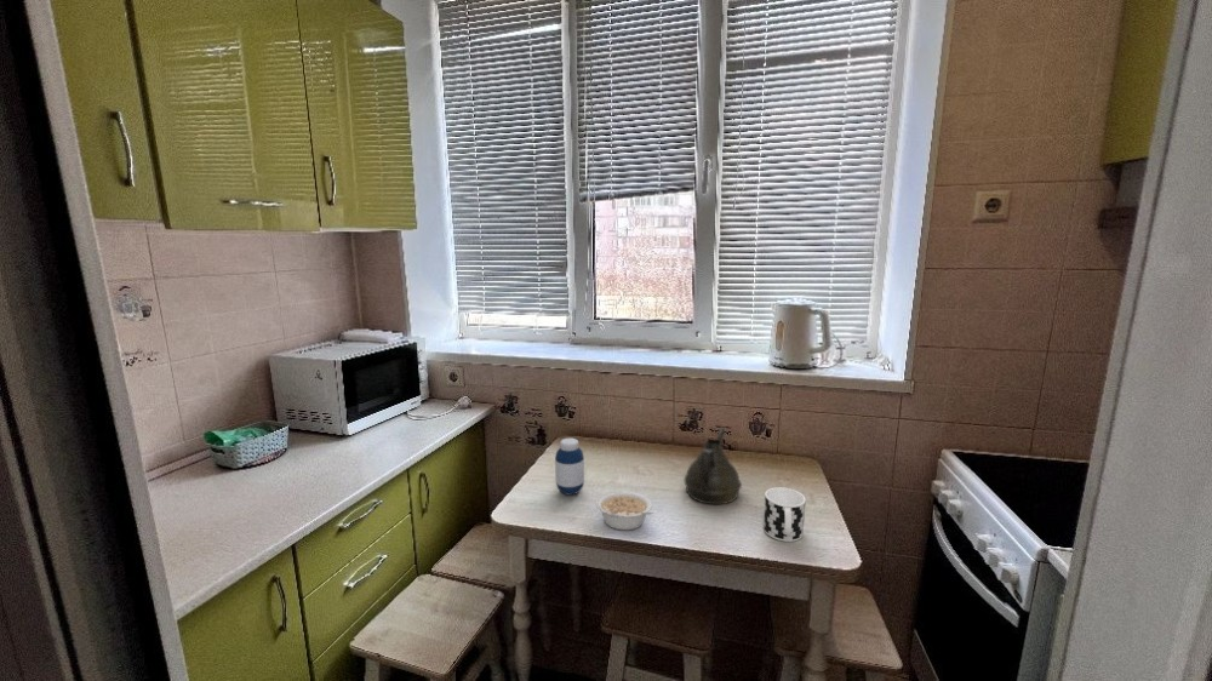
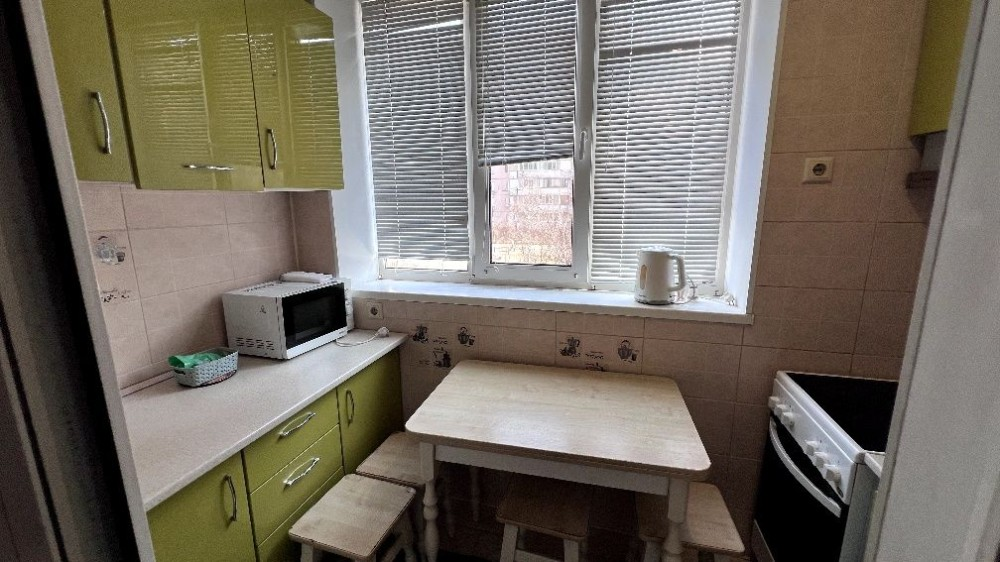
- cup (784, 516)
- teapot (715, 462)
- legume (625, 510)
- medicine bottle (570, 467)
